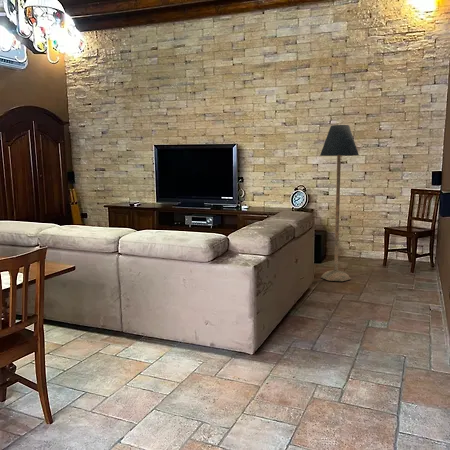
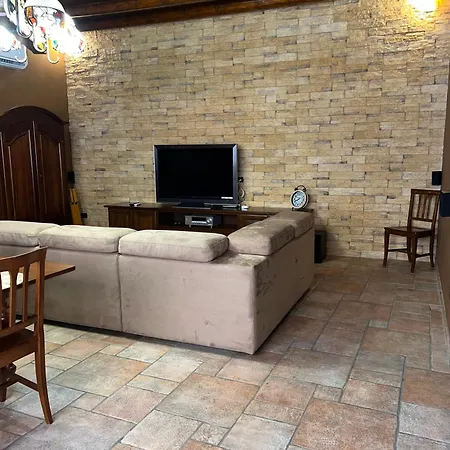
- floor lamp (337, 203)
